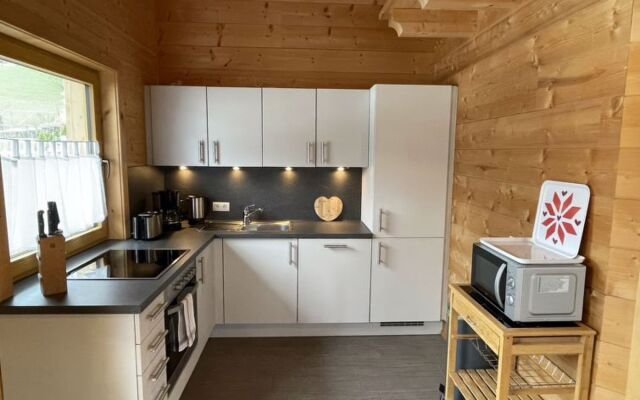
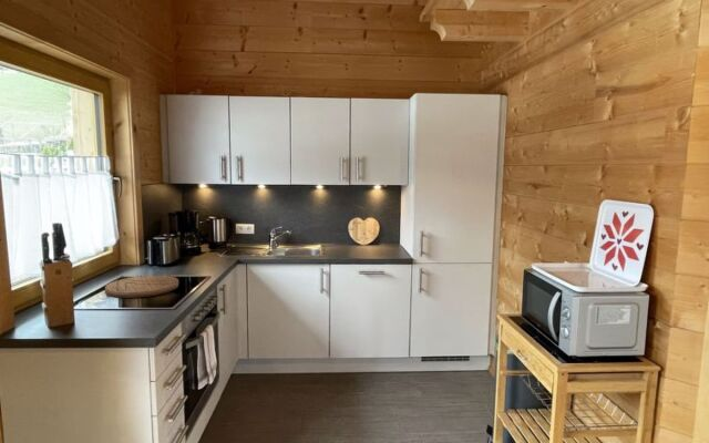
+ cutting board (143, 286)
